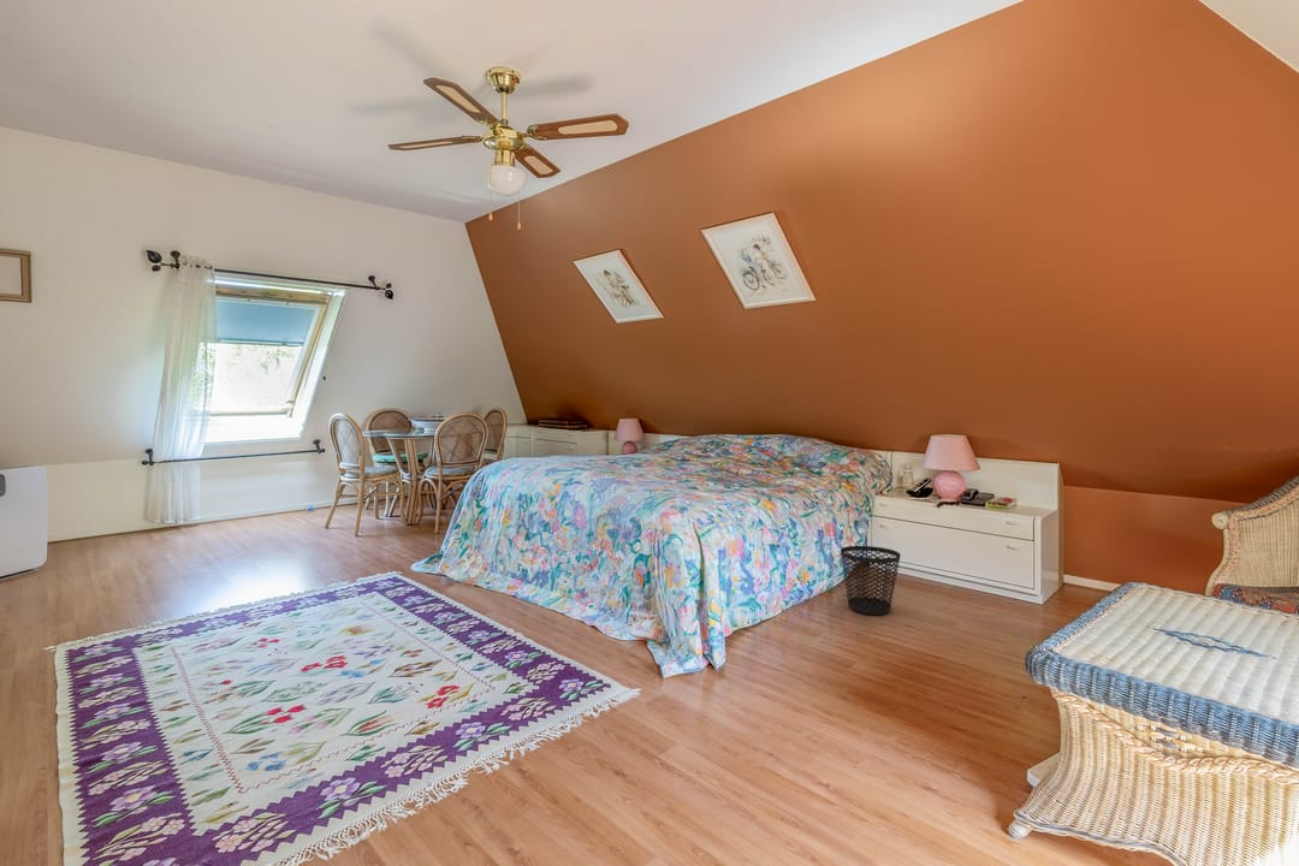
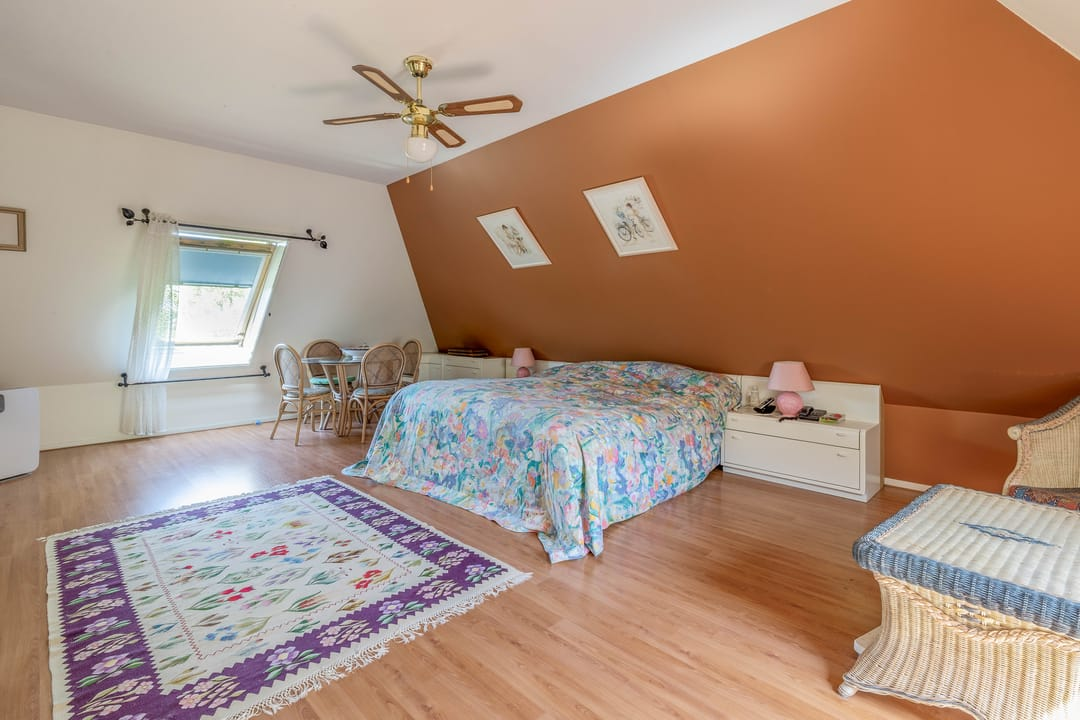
- wastebasket (868, 580)
